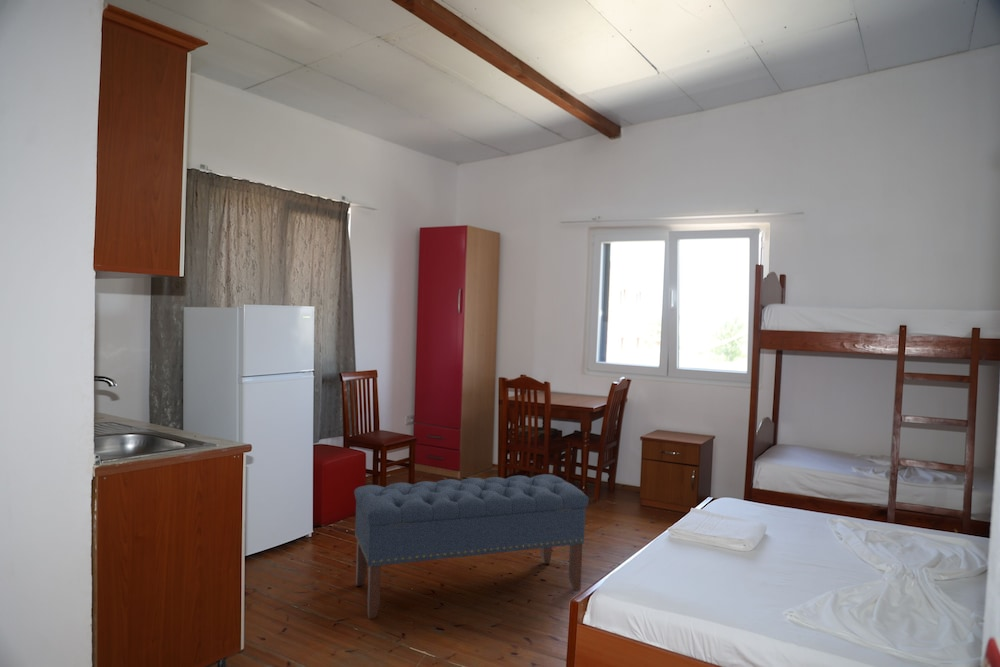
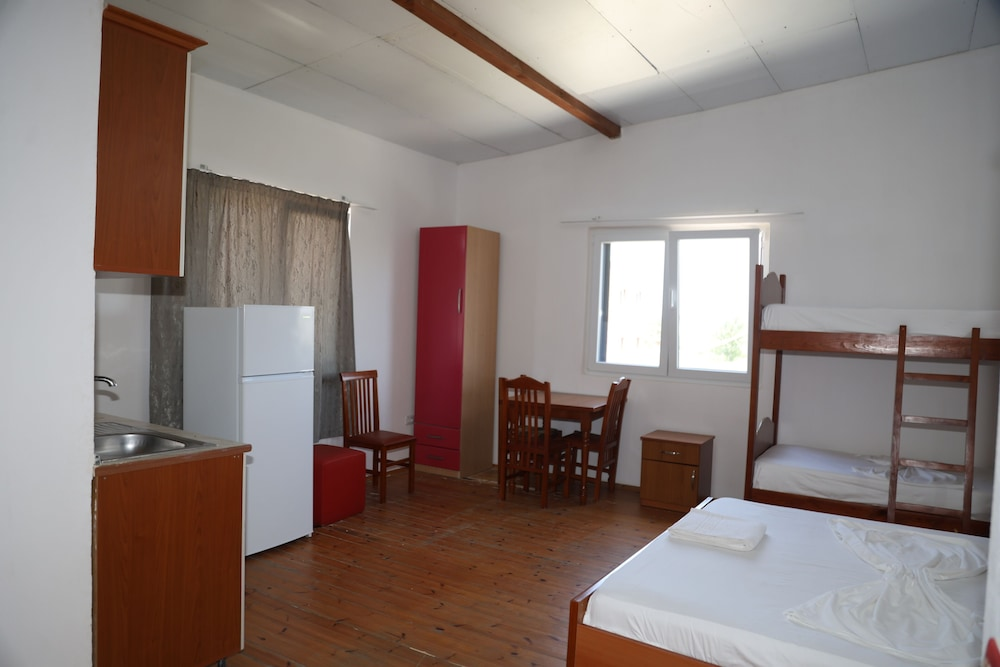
- bench (470, 536)
